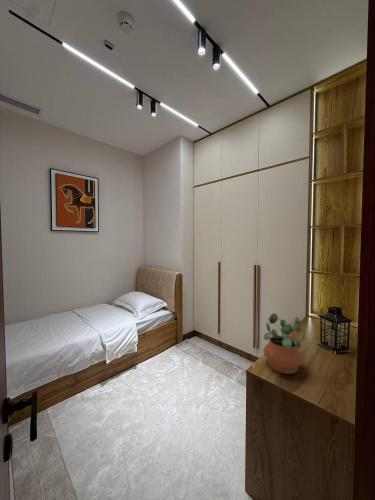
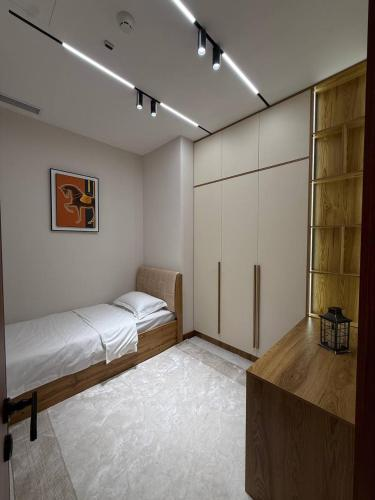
- potted plant (283, 343)
